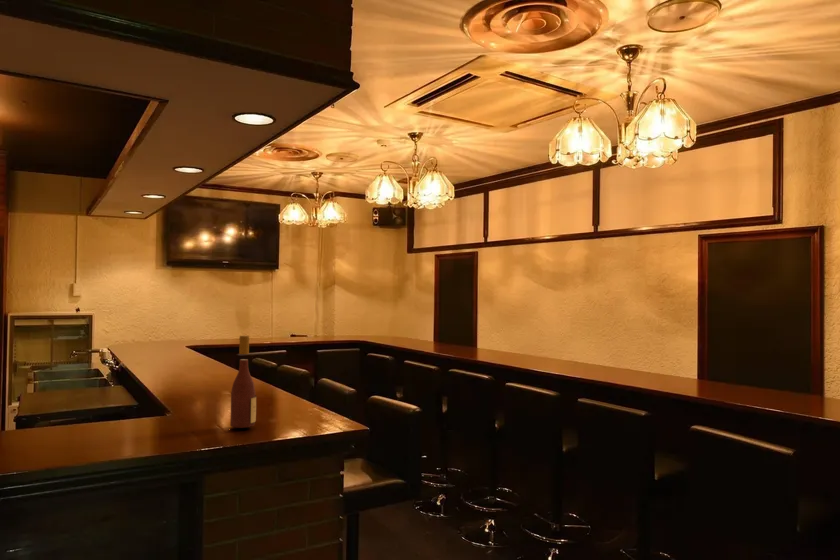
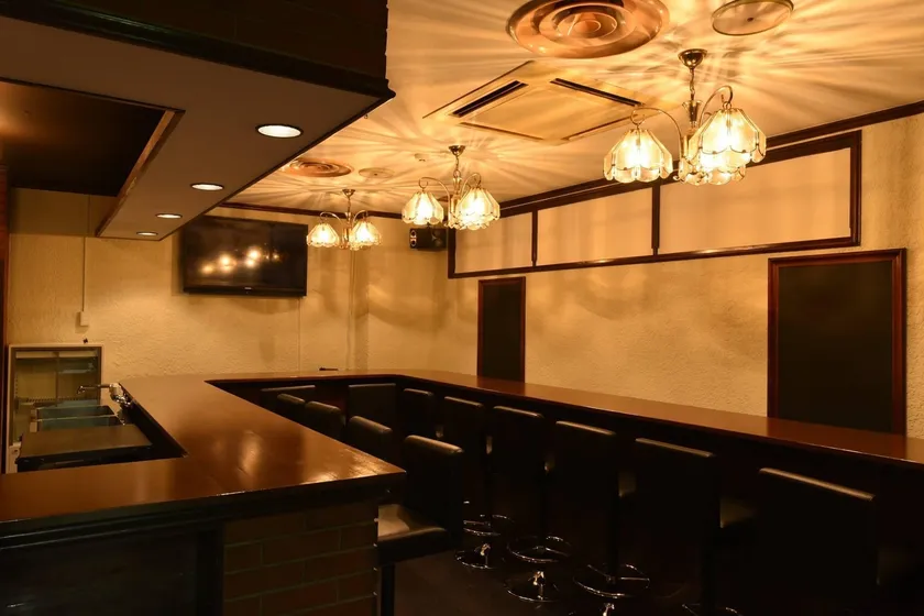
- wine bottle (243, 381)
